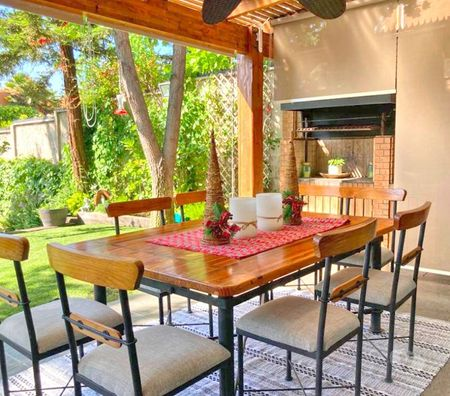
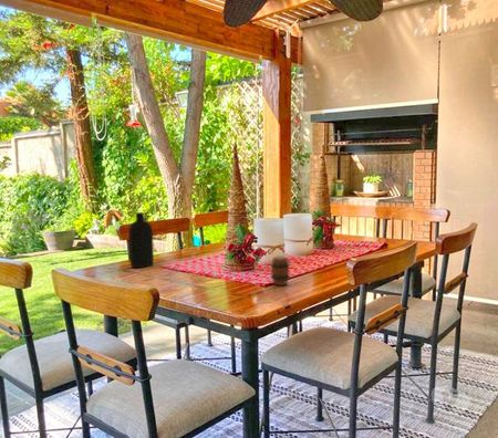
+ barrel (280, 270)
+ bottle (141, 239)
